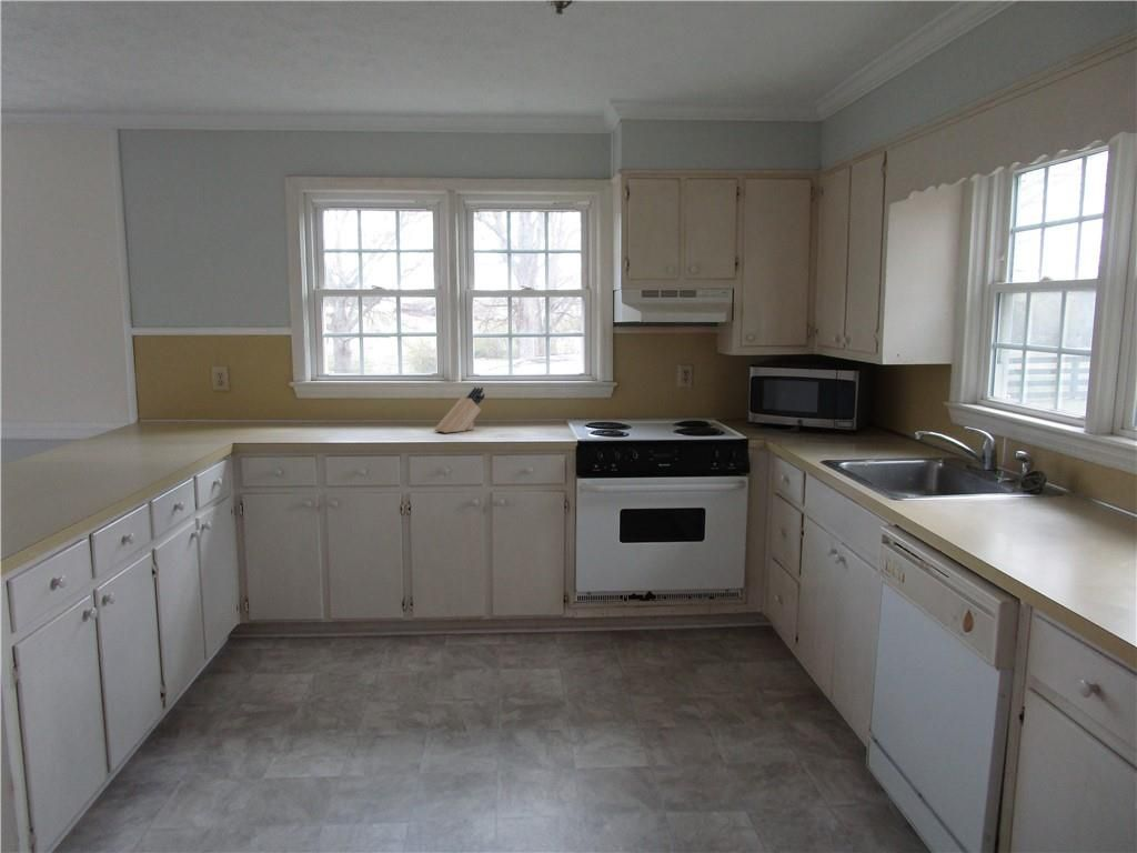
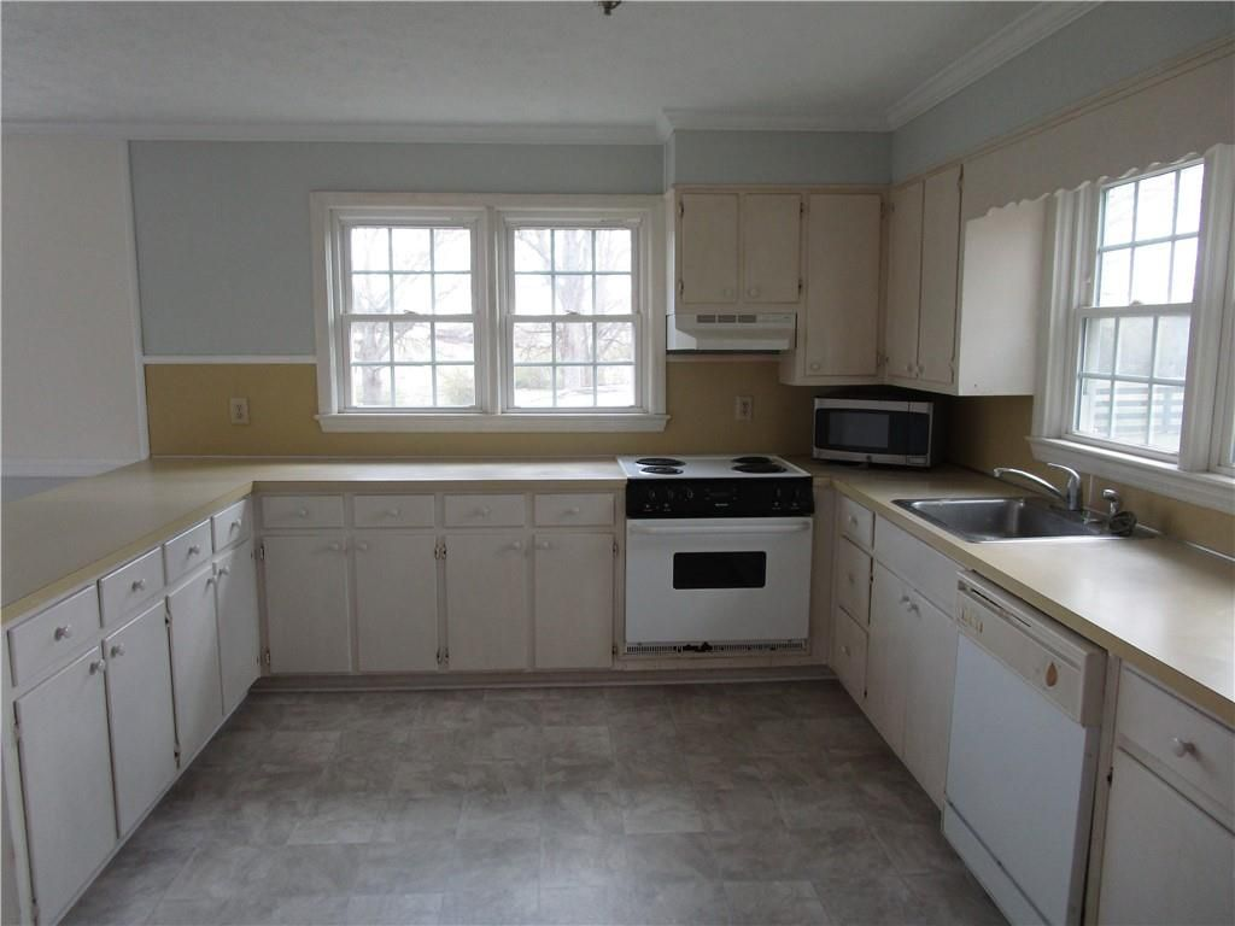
- knife block (461, 409)
